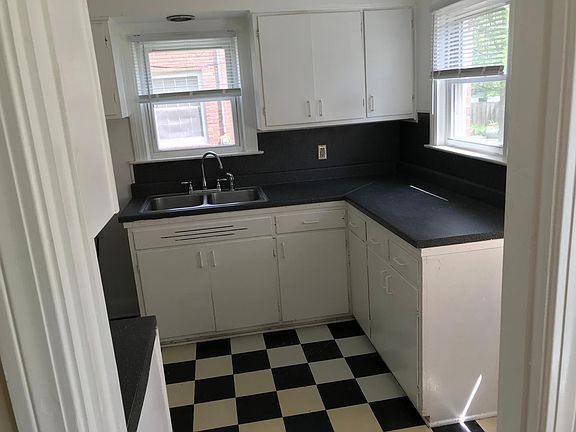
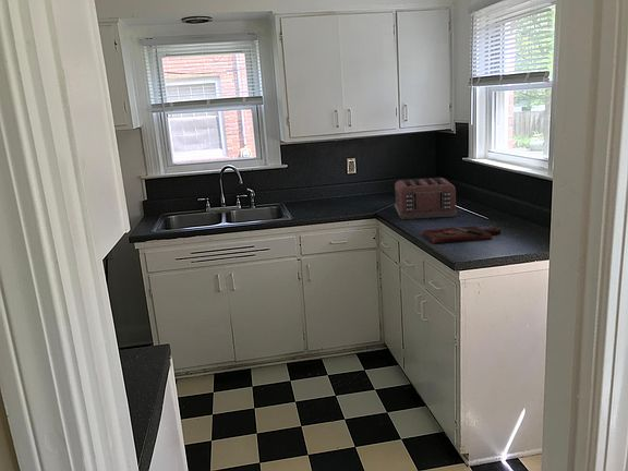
+ cutting board (458, 232)
+ toaster (424, 197)
